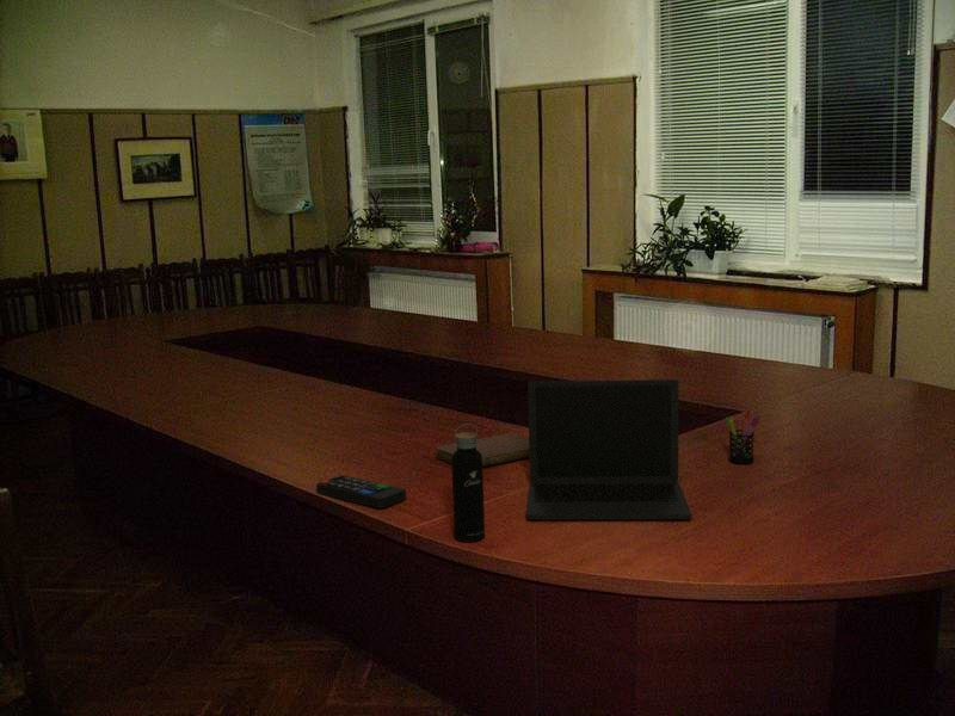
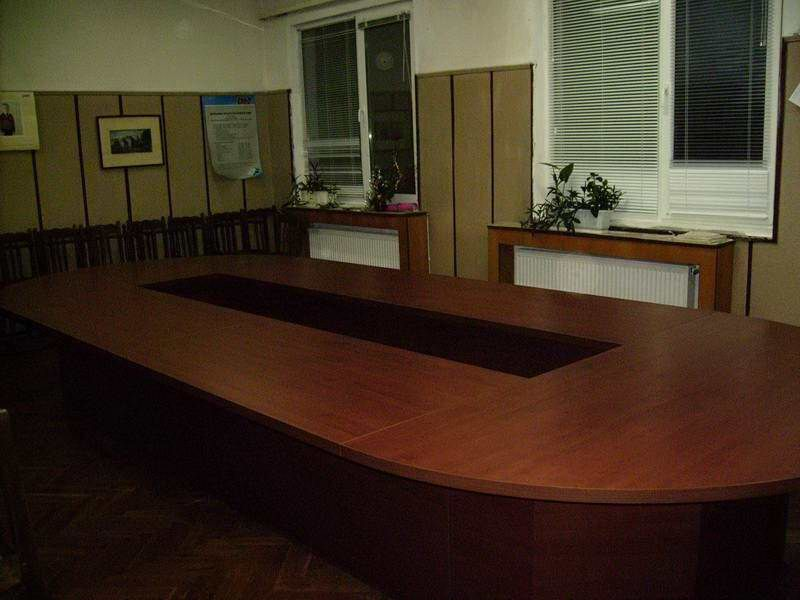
- pen holder (739, 436)
- notebook (491, 450)
- remote control (361, 489)
- laptop (605, 446)
- water bottle (467, 481)
